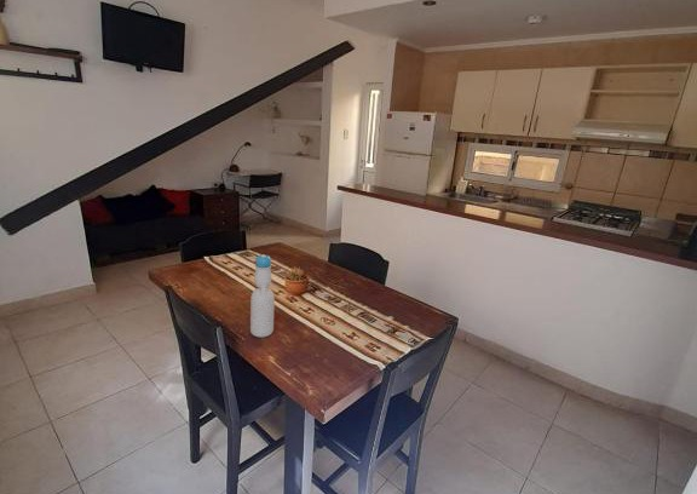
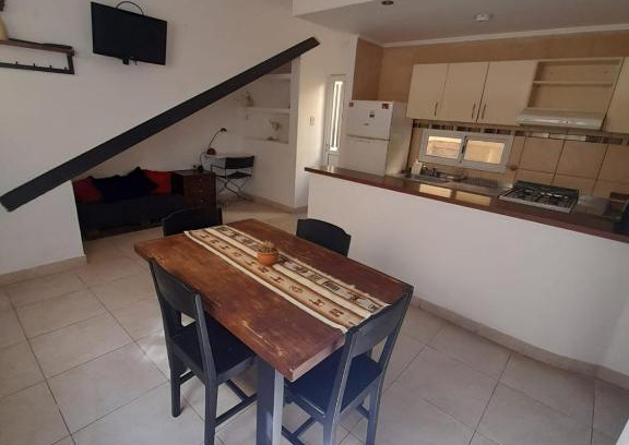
- bottle (263, 294)
